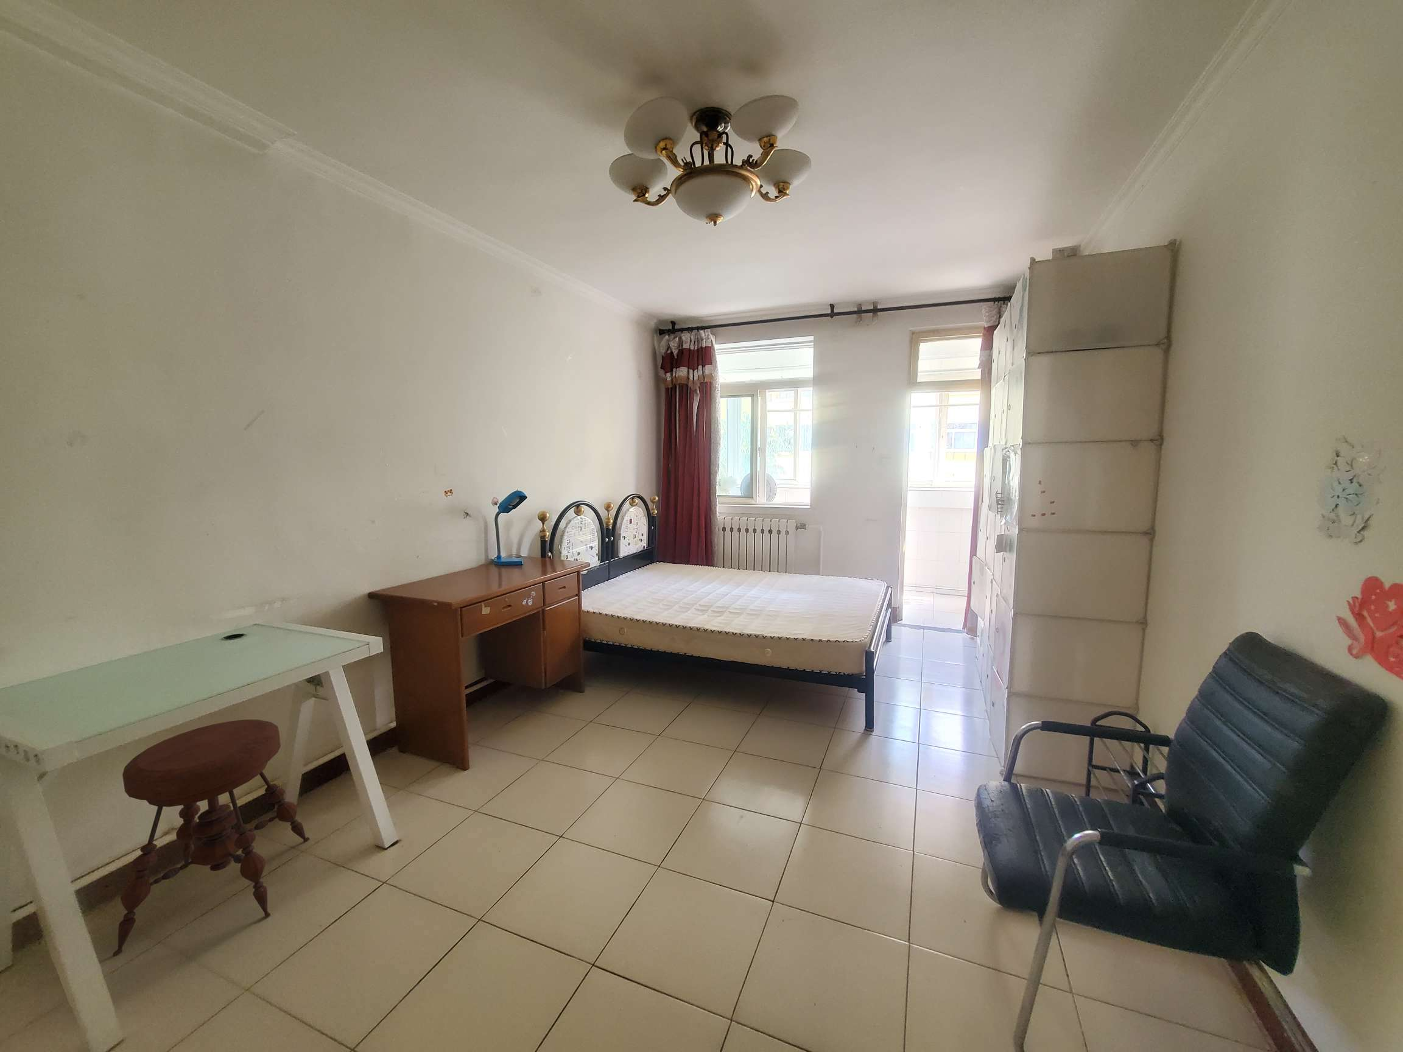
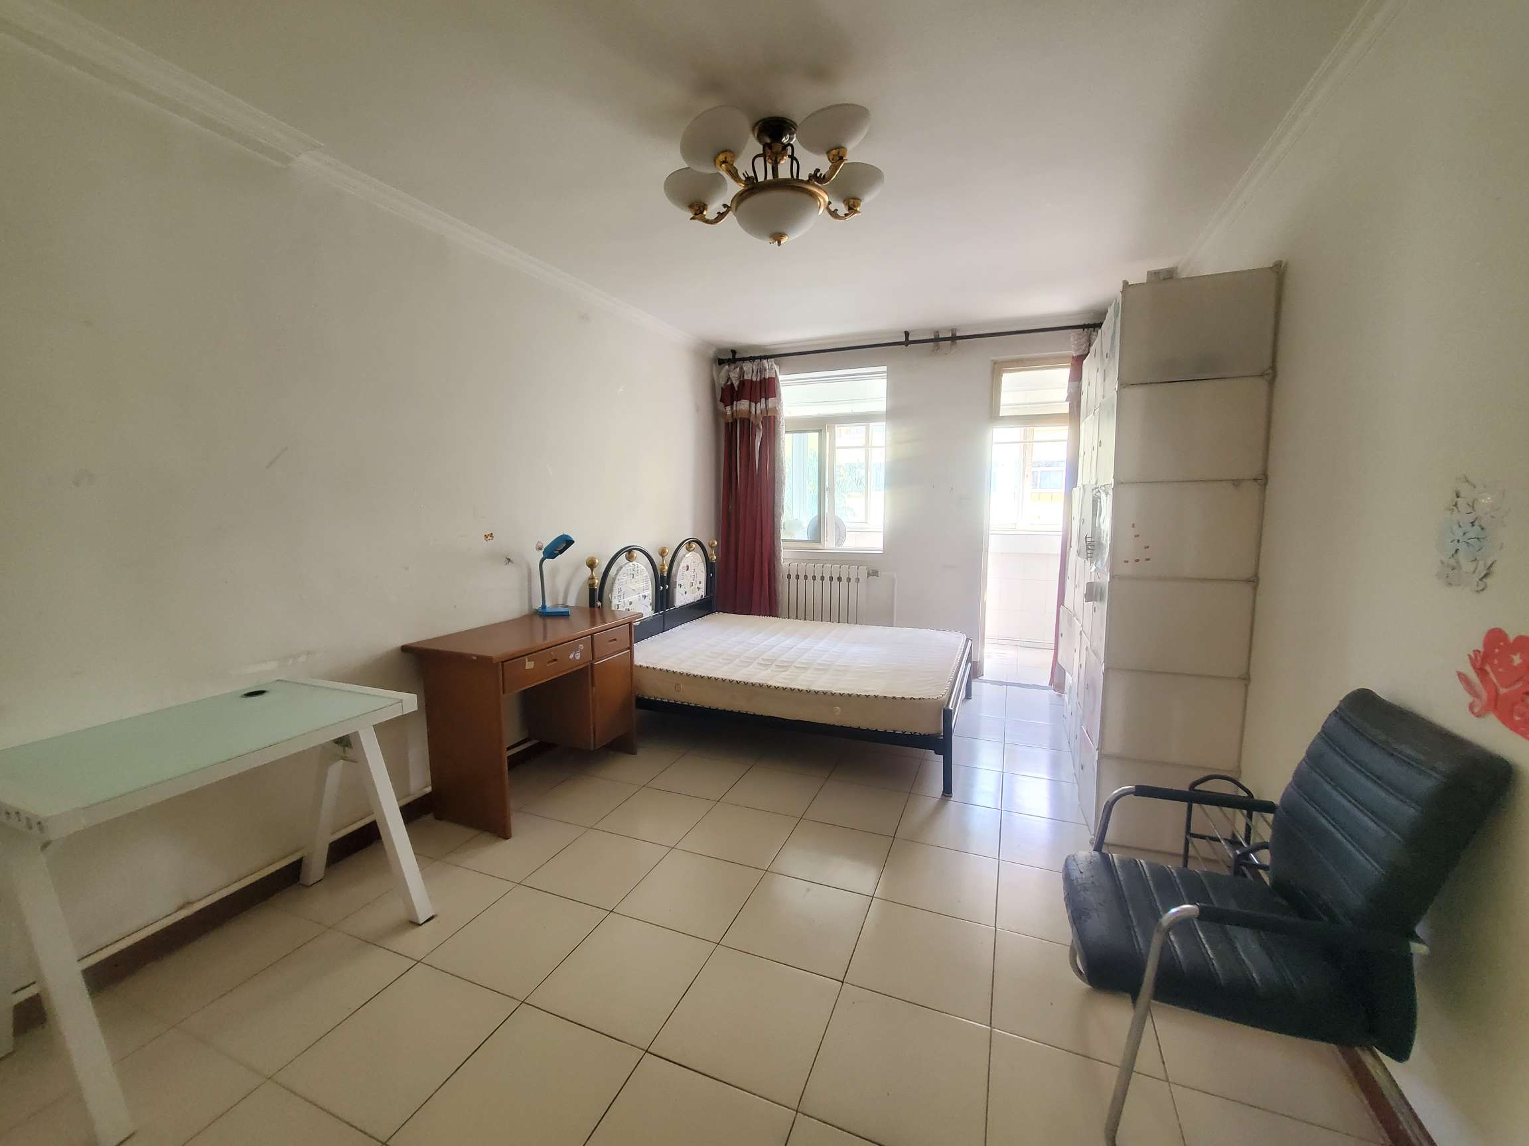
- stool (215, 816)
